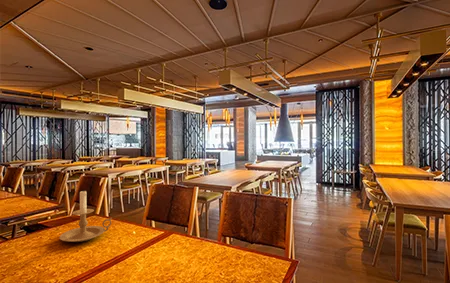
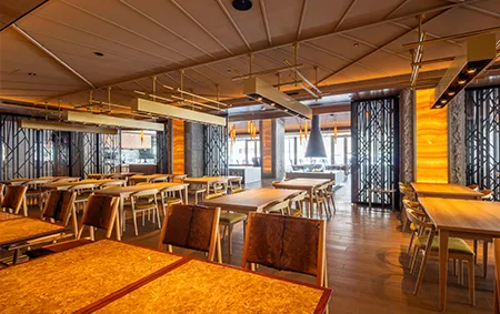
- candle holder (83, 213)
